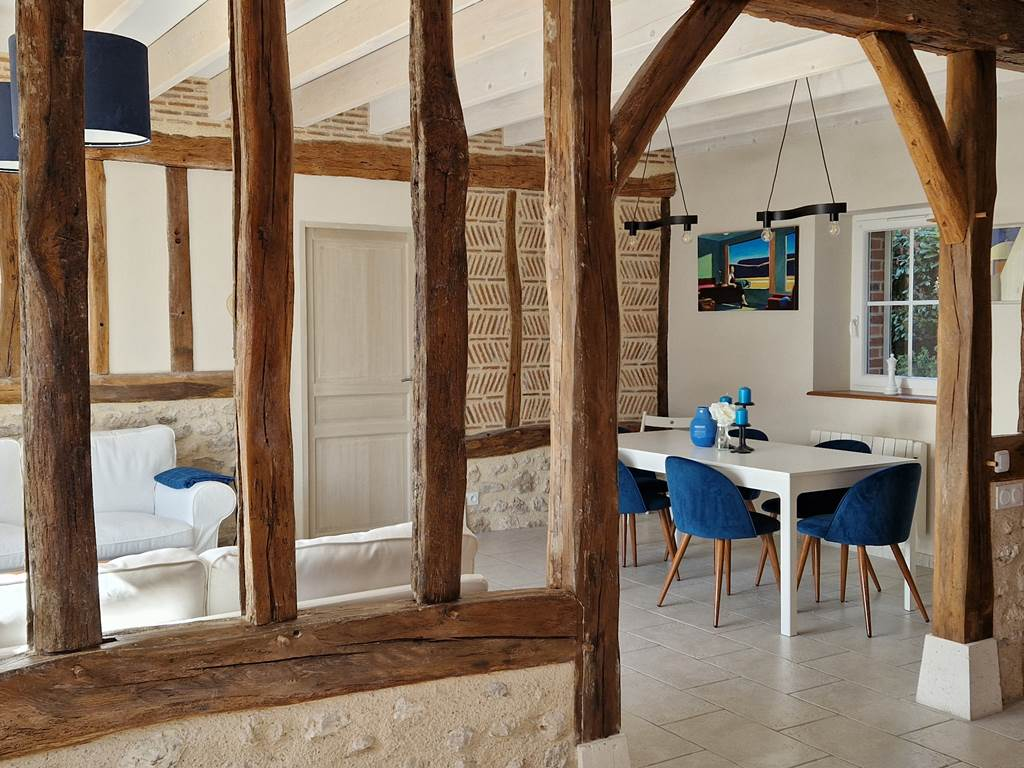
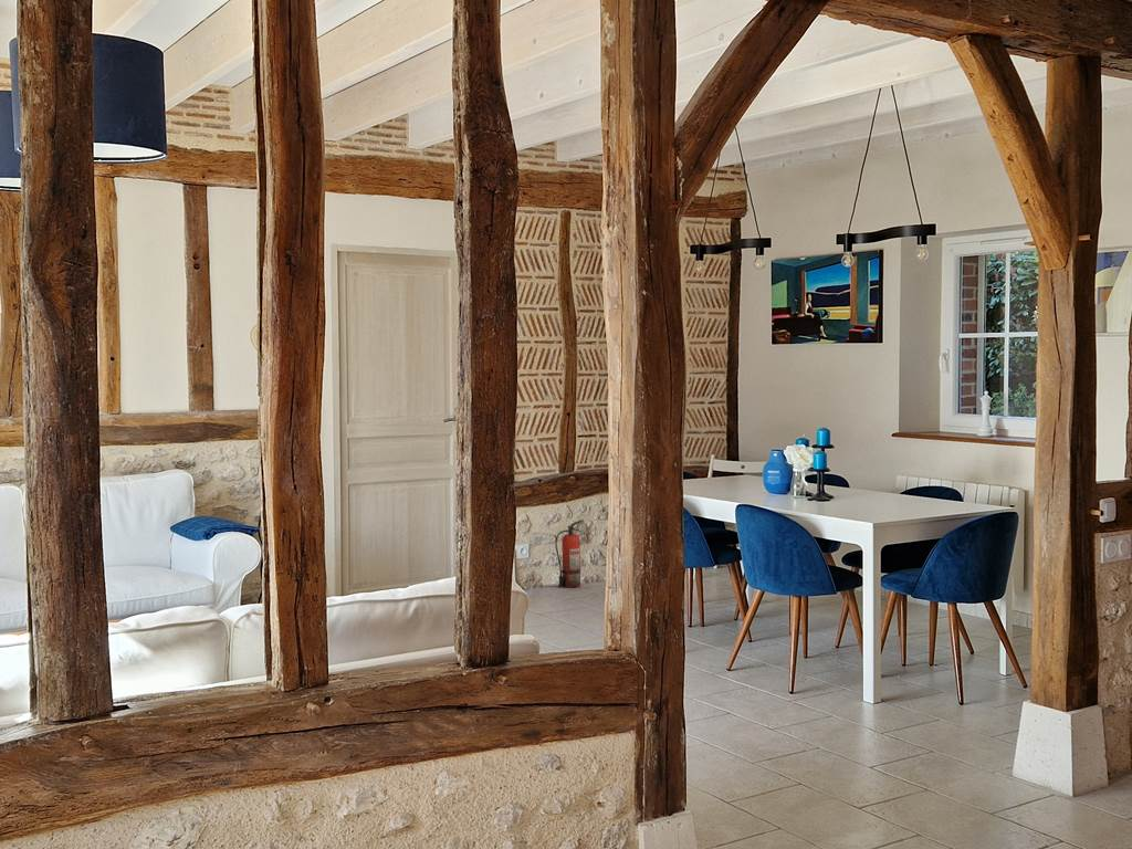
+ fire extinguisher (568, 554)
